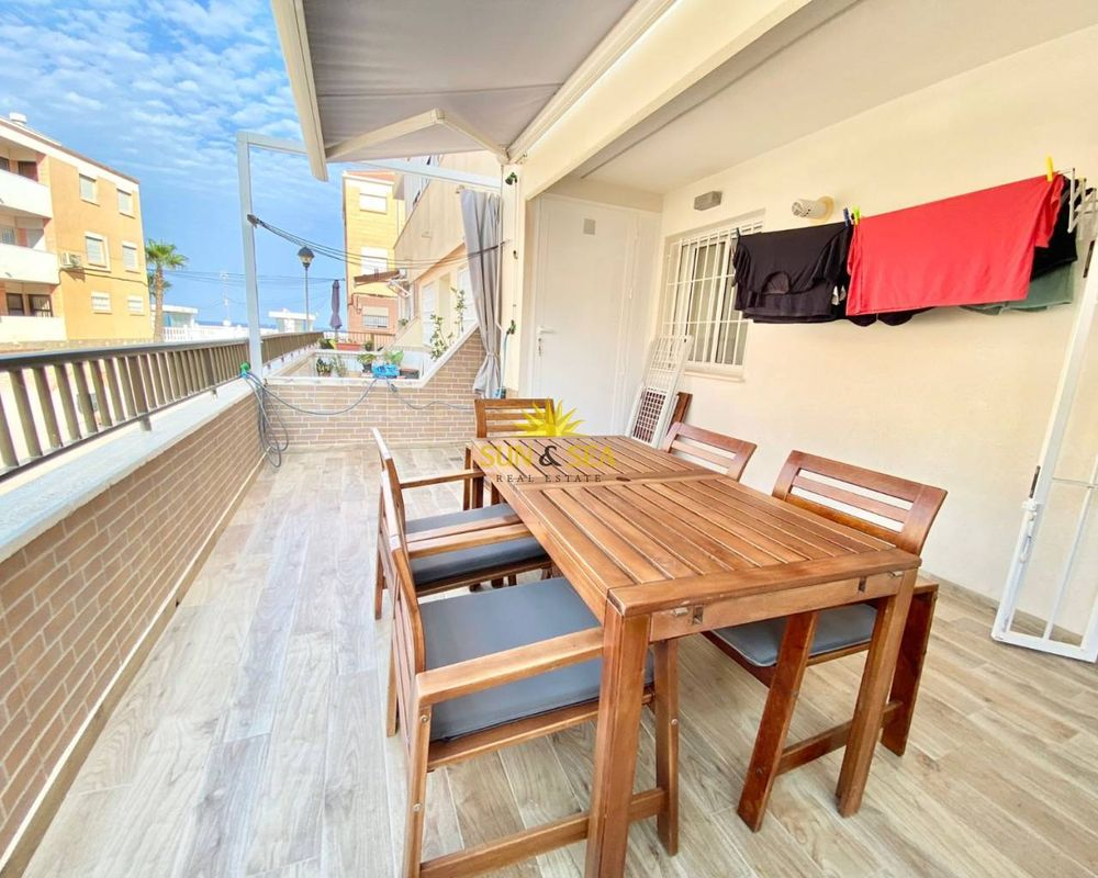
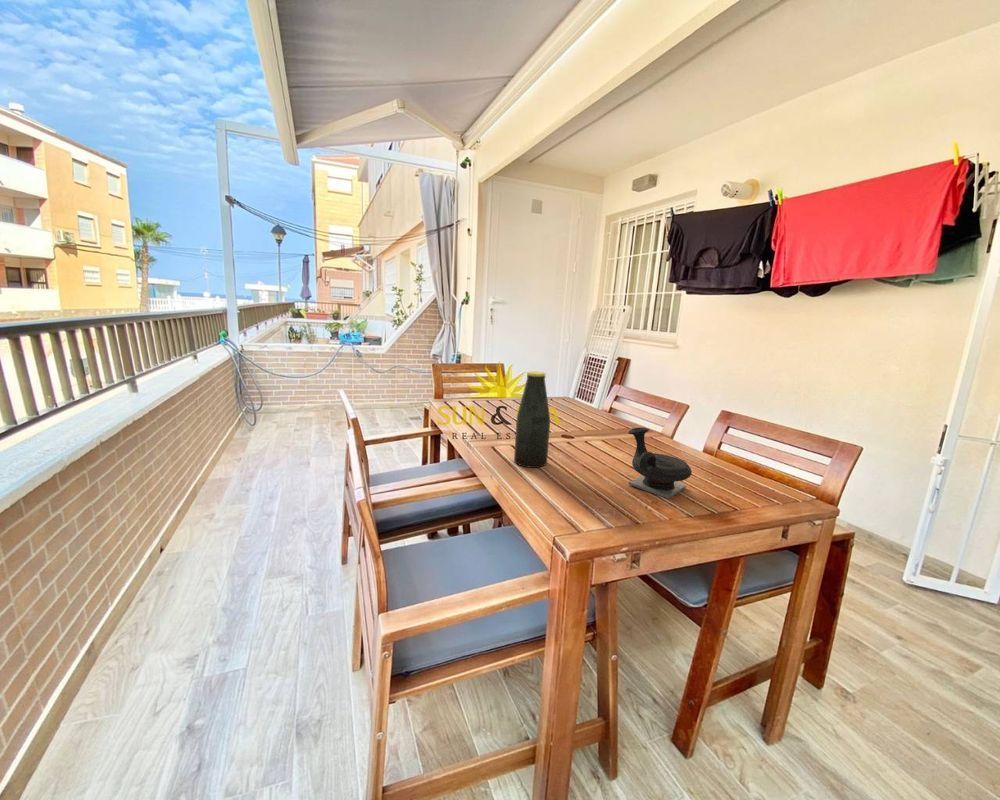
+ bottle (533, 418)
+ teapot (653, 460)
